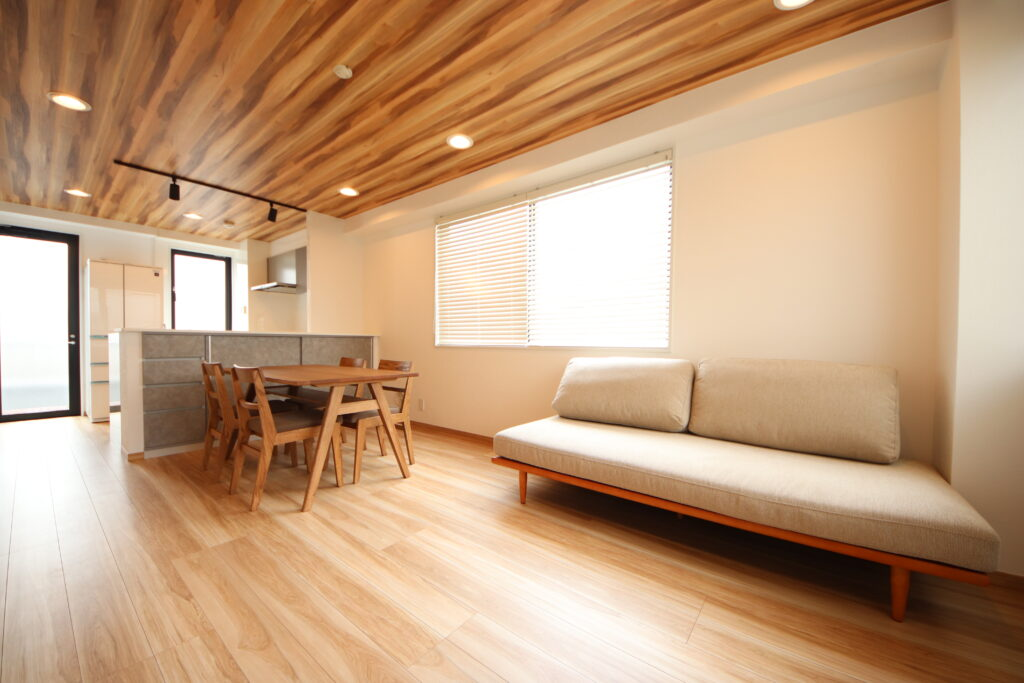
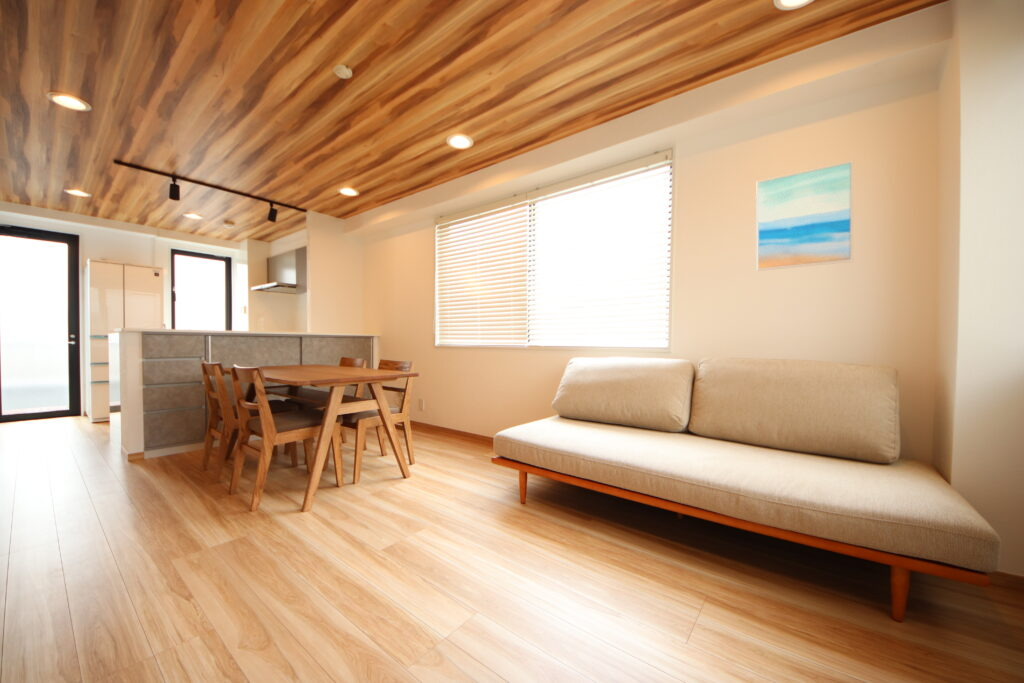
+ wall art (801, 219)
